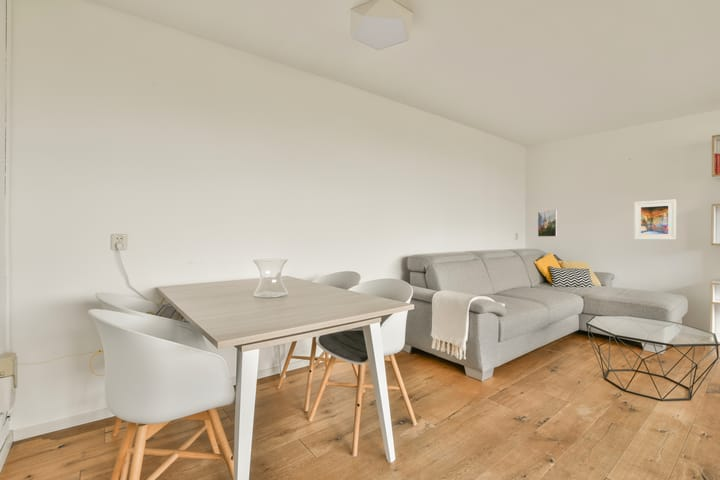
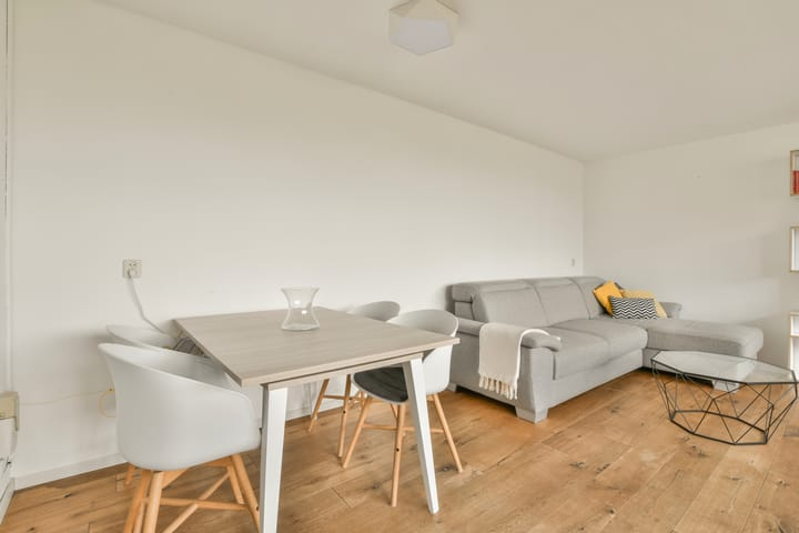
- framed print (547, 223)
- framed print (654, 220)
